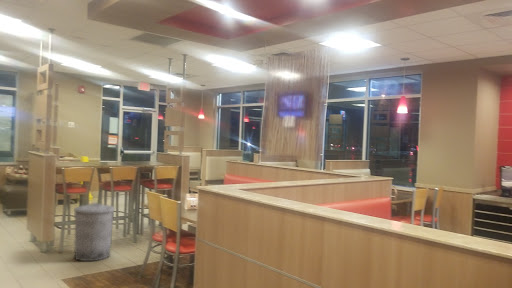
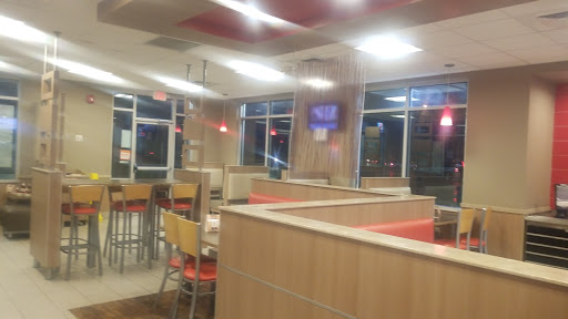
- trash can (93, 229)
